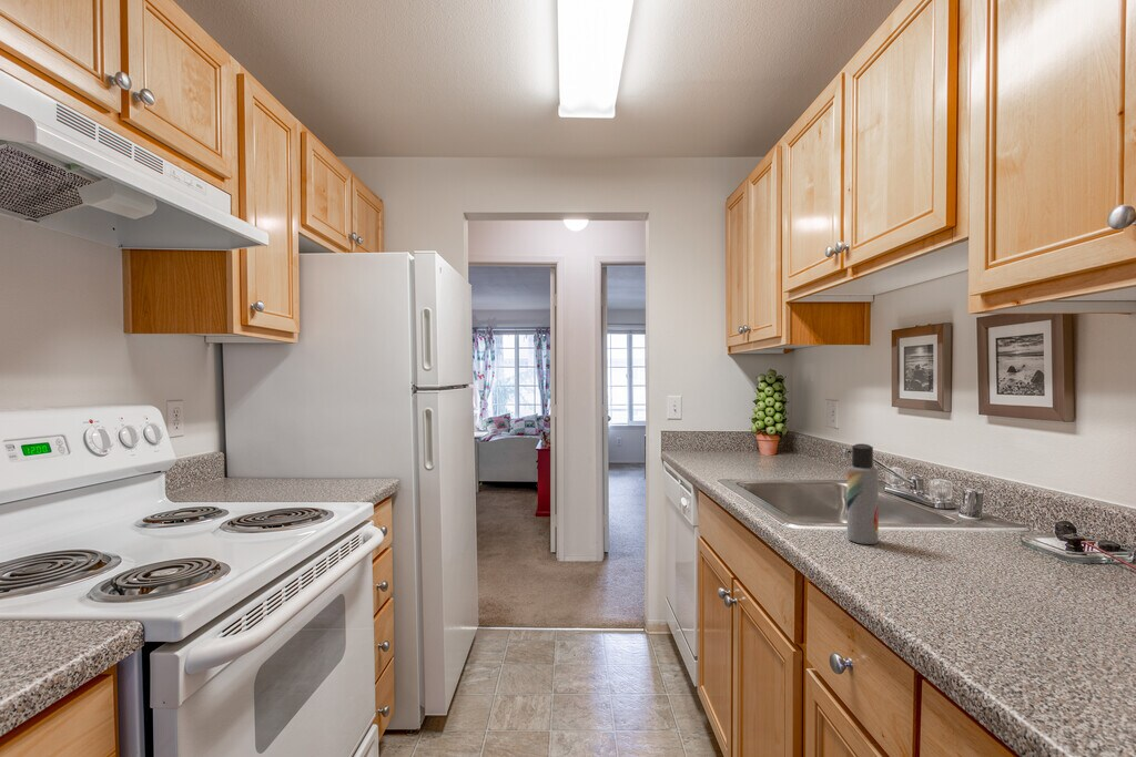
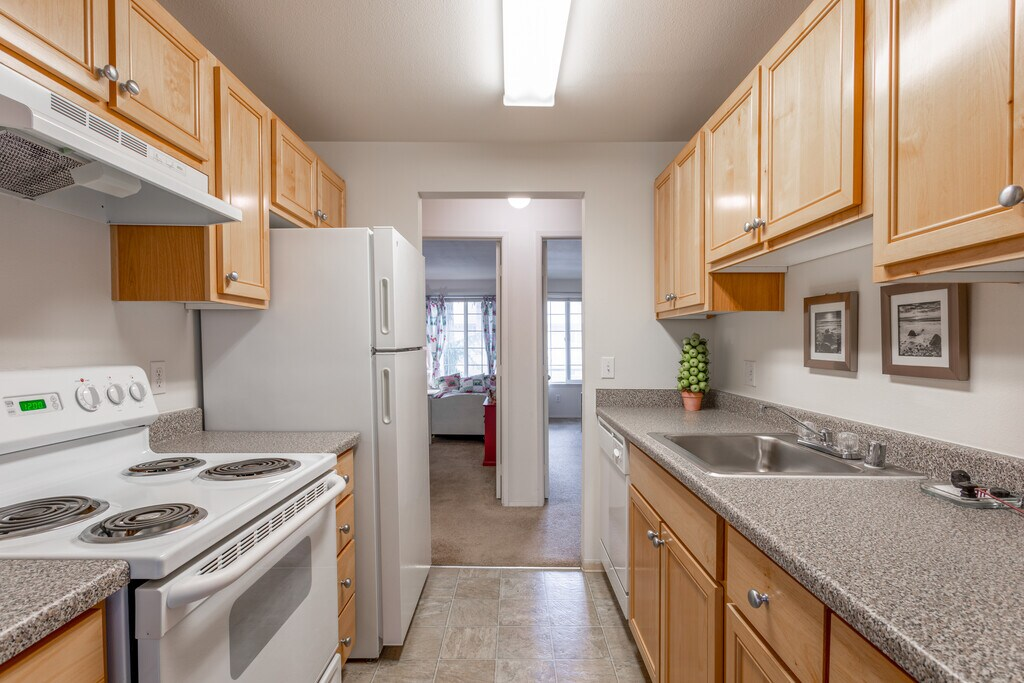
- lotion bottle (862, 492)
